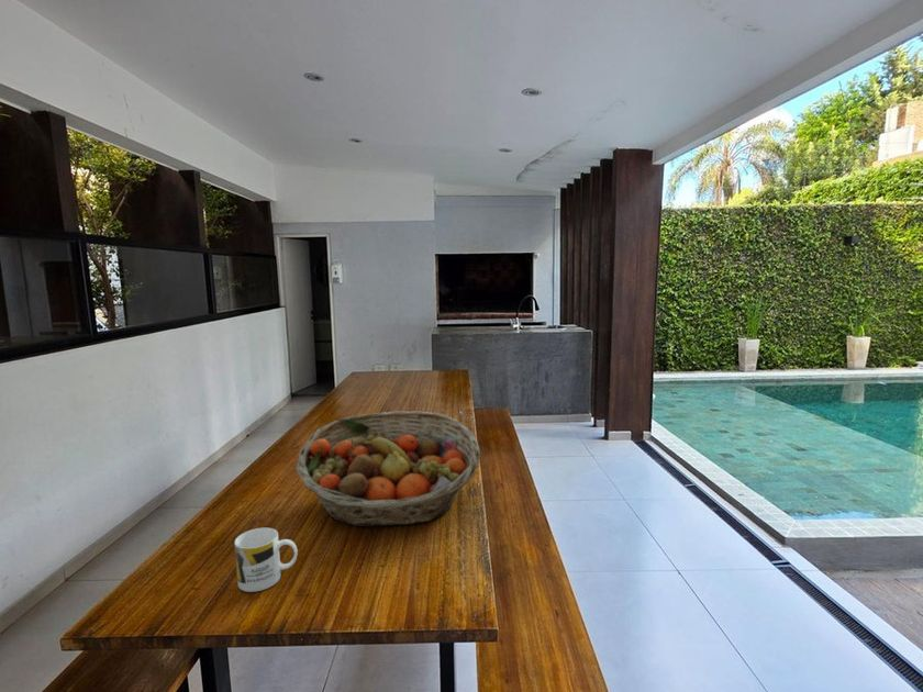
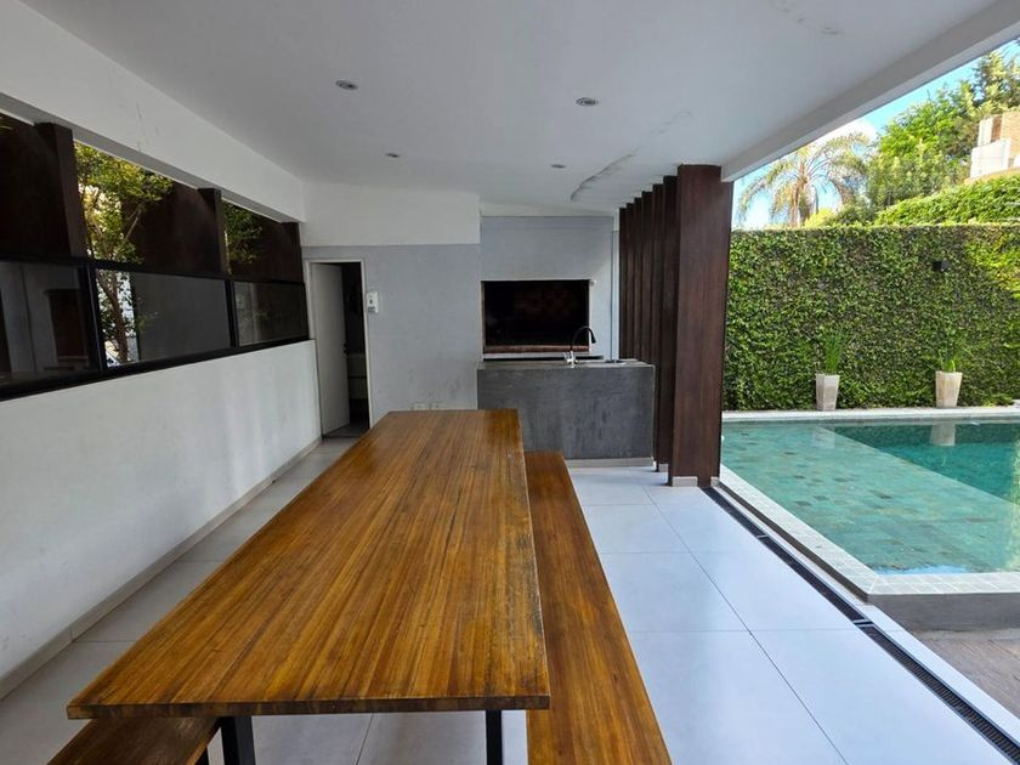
- mug (267, 558)
- fruit basket (390, 465)
